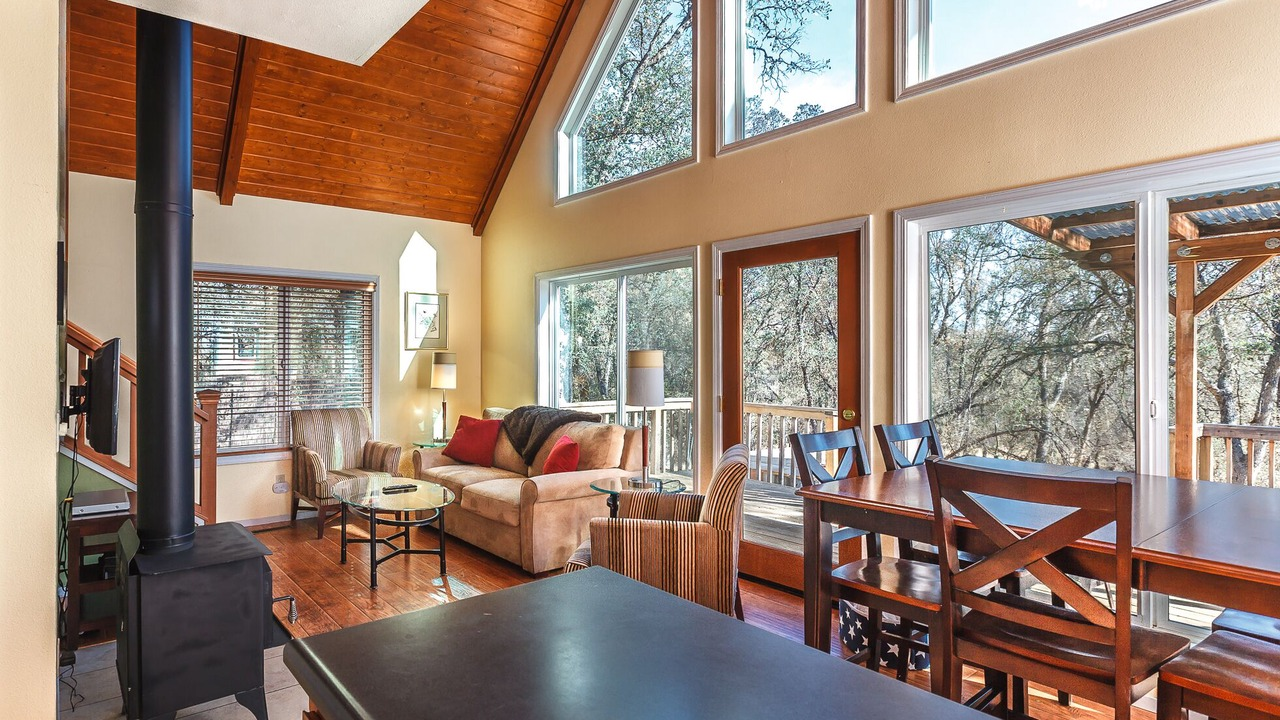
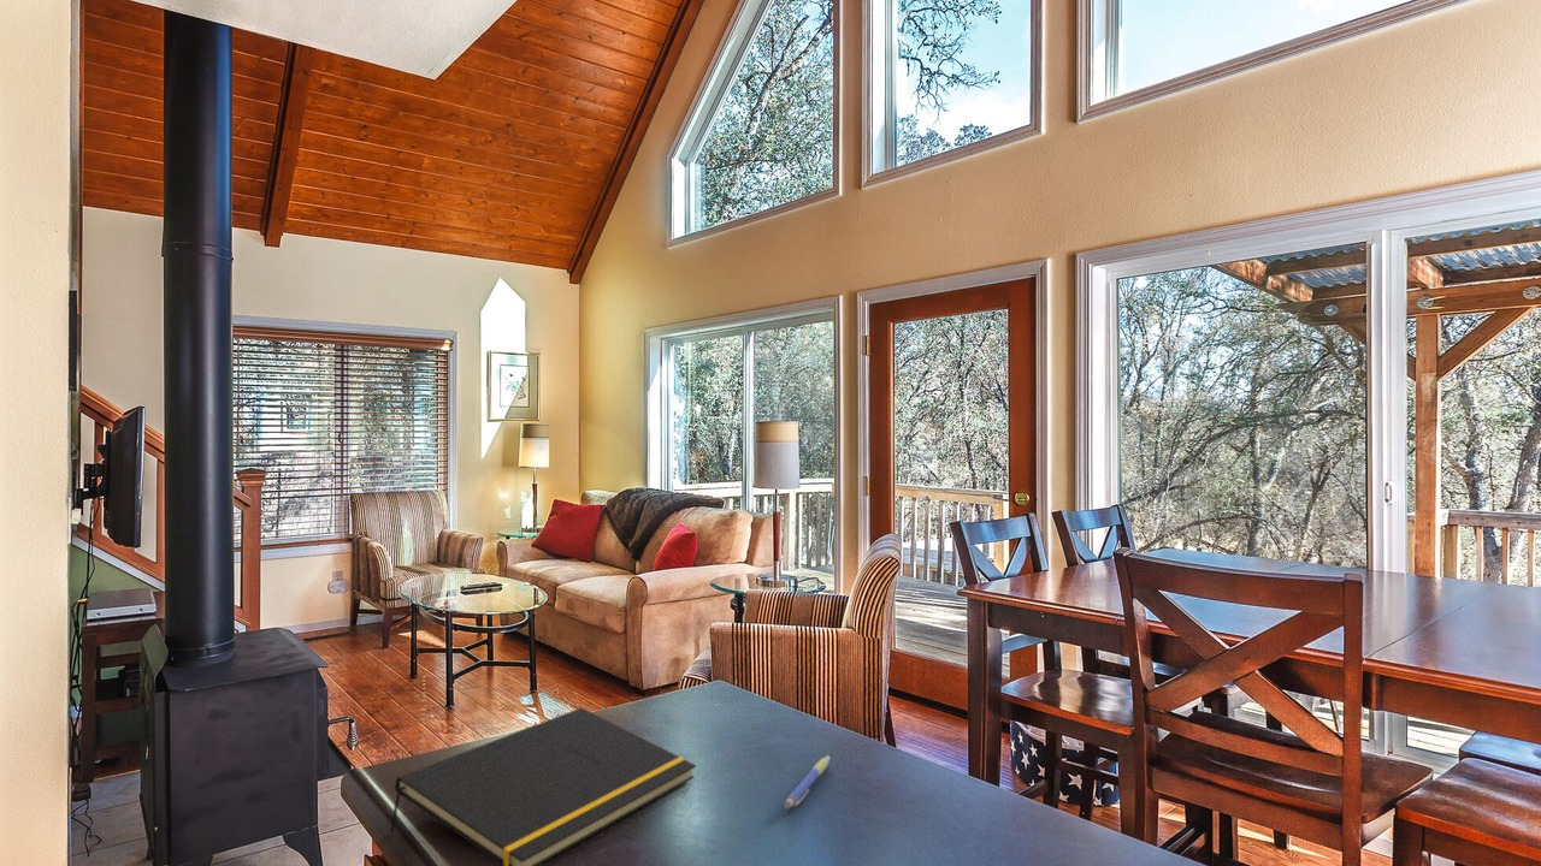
+ notepad (555, 777)
+ pen (809, 778)
